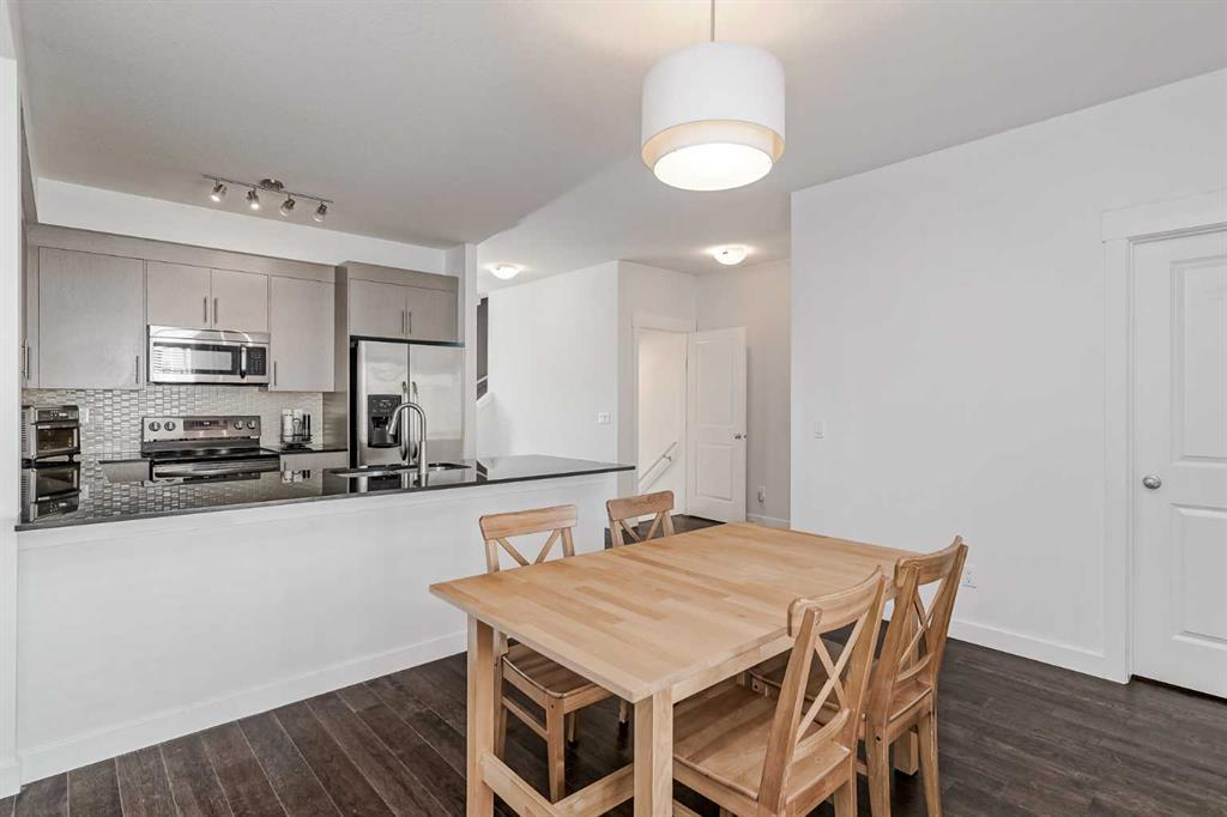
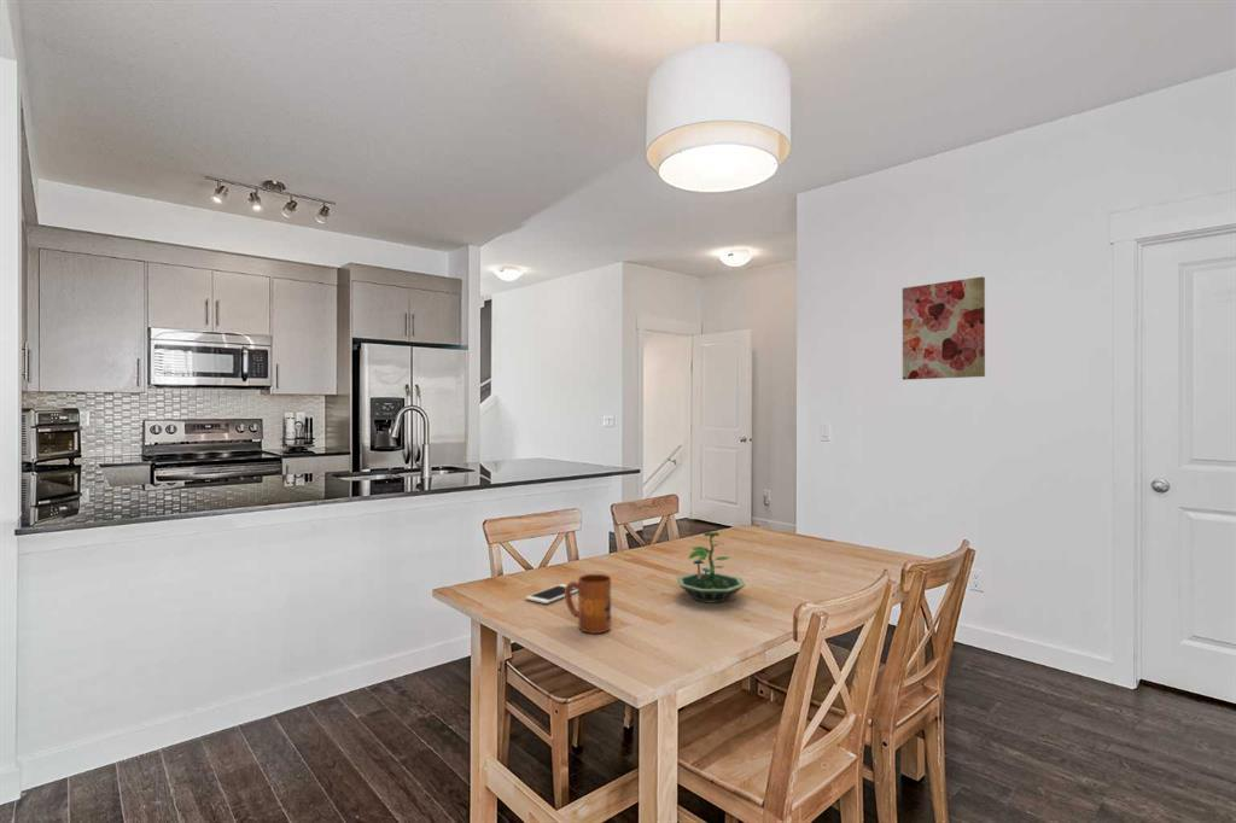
+ wall art (941, 329)
+ terrarium (710, 543)
+ mug (587, 602)
+ cell phone (554, 593)
